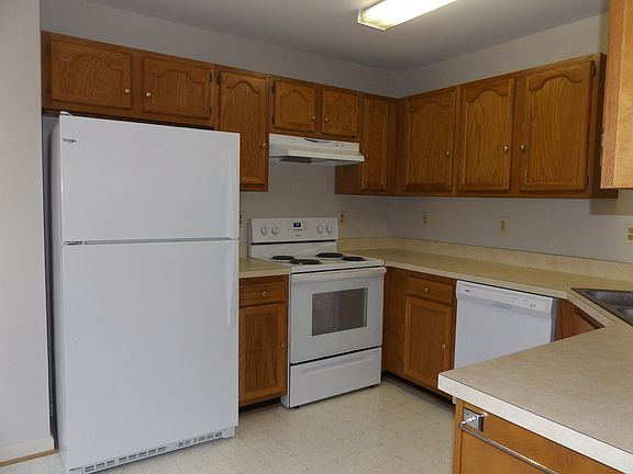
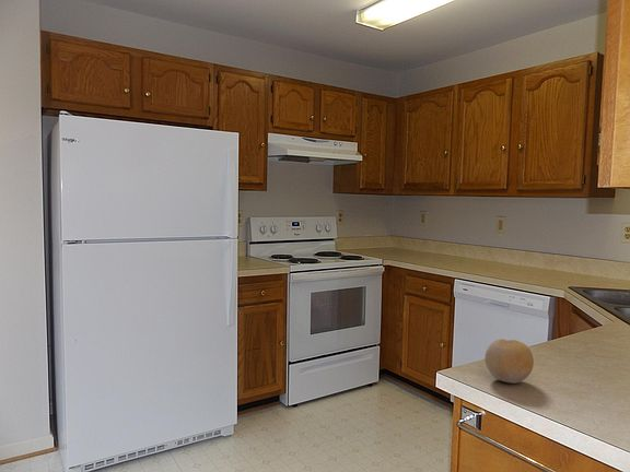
+ fruit (509, 361)
